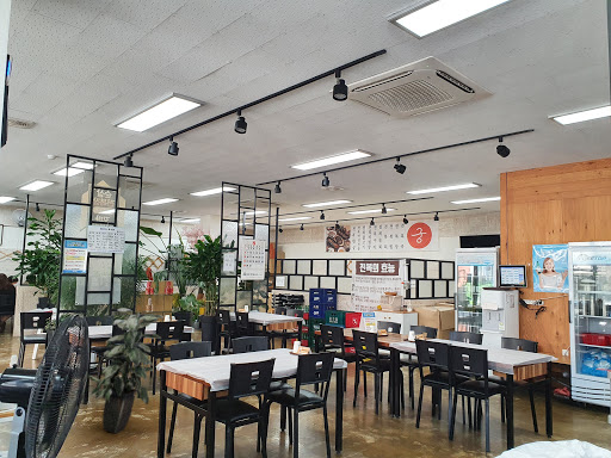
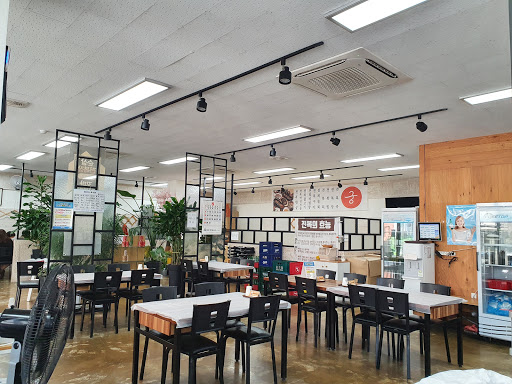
- indoor plant (125, 367)
